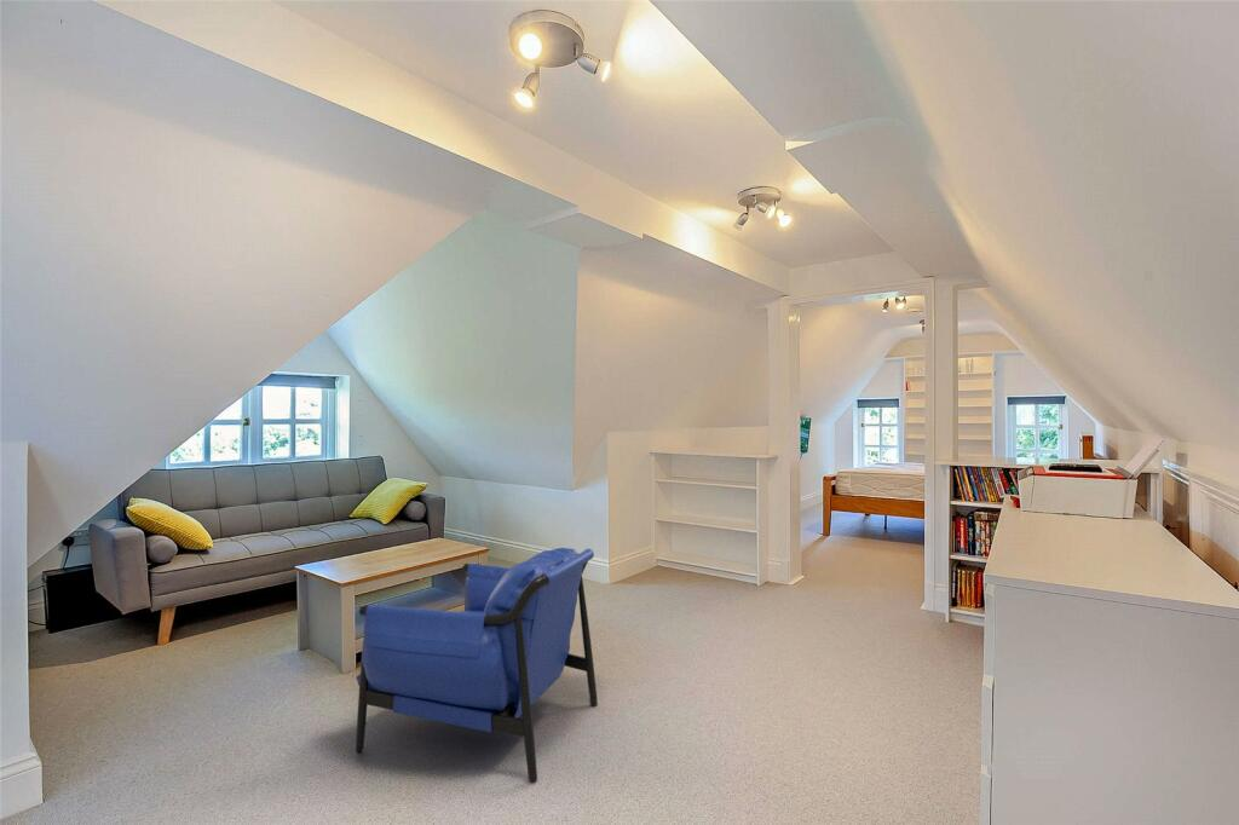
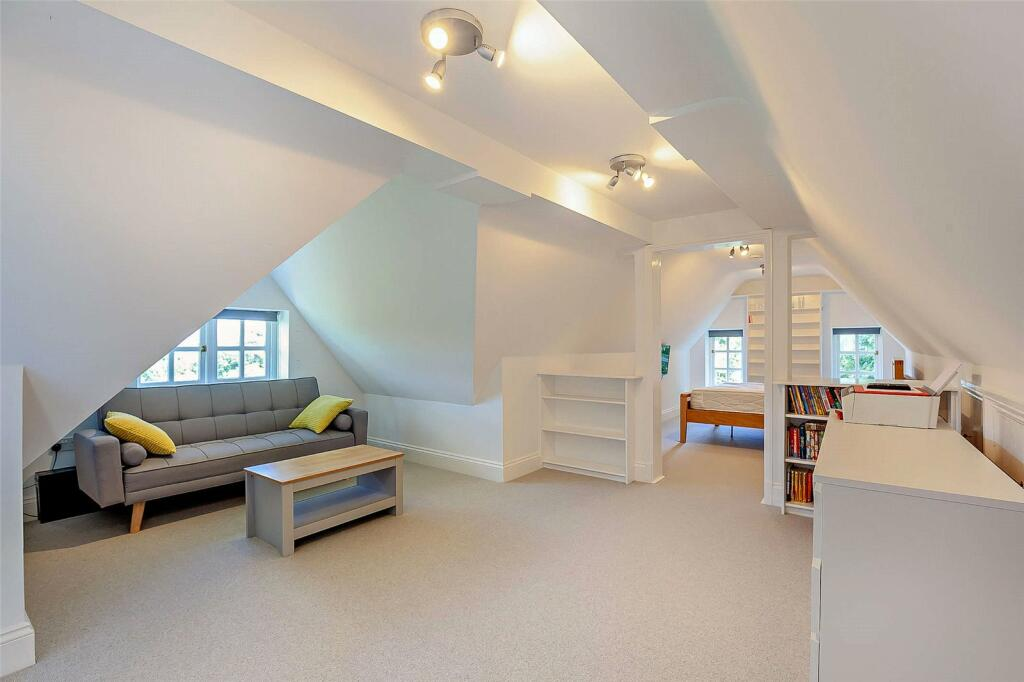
- armchair (485, 636)
